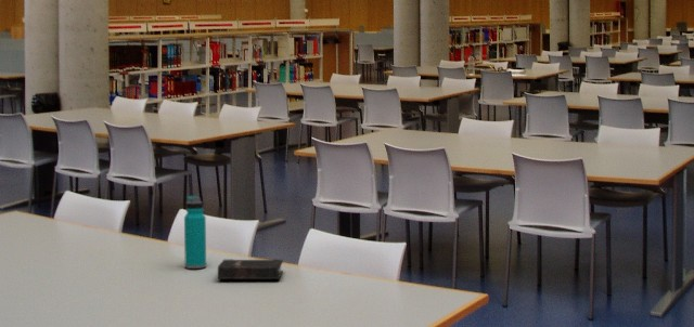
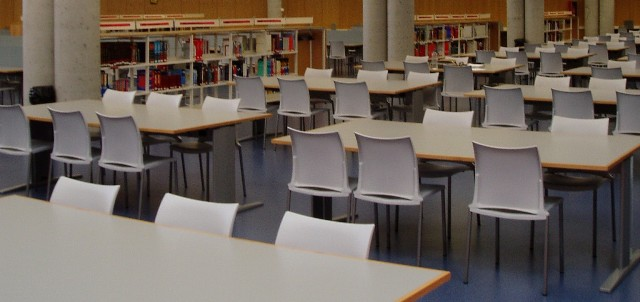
- water bottle (194, 232)
- hardback book (250, 270)
